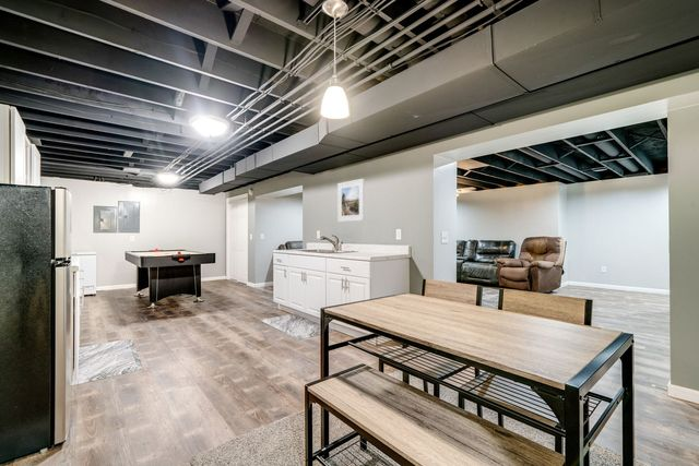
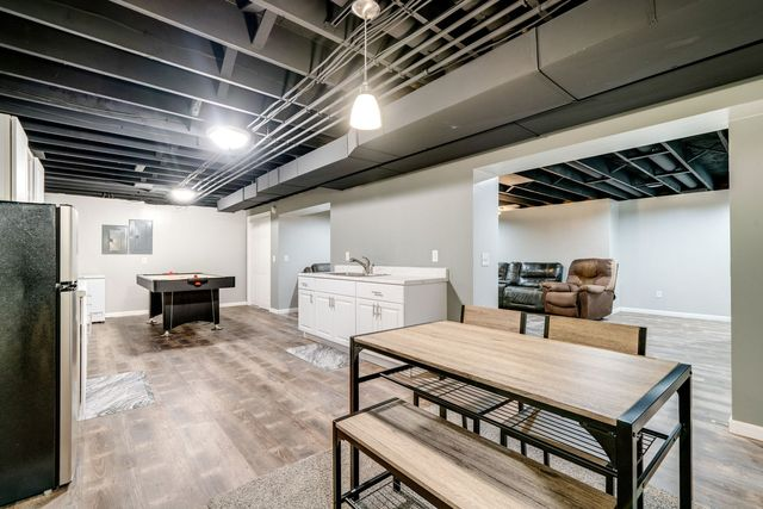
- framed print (350, 201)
